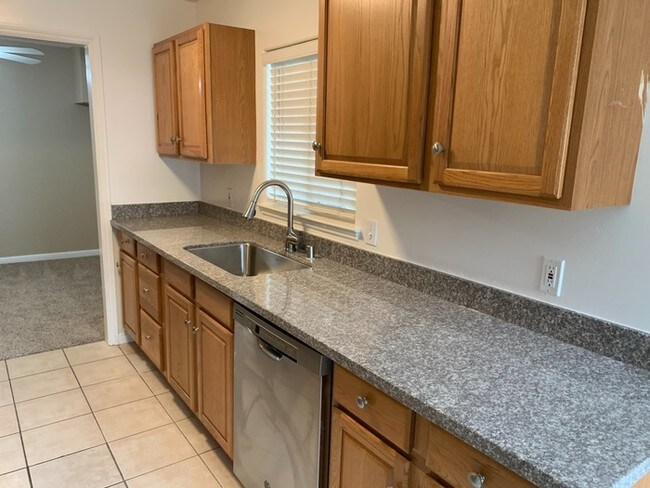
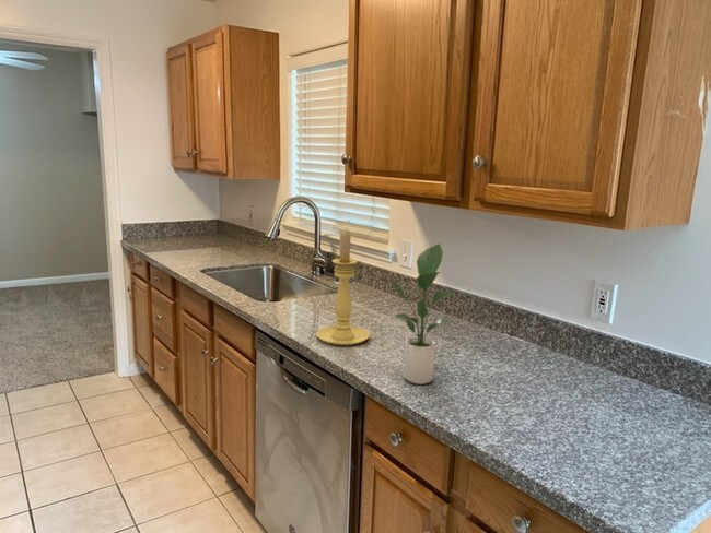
+ candle holder (343, 284)
+ potted plant (419, 315)
